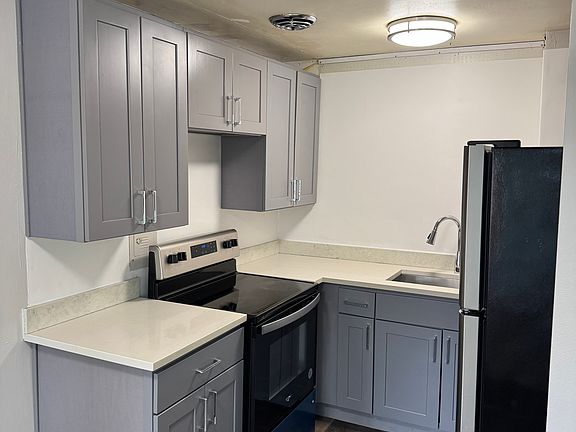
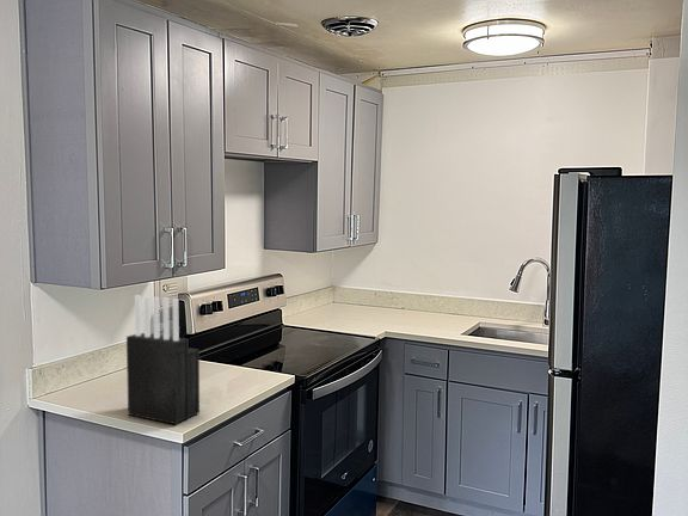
+ knife block (165, 355)
